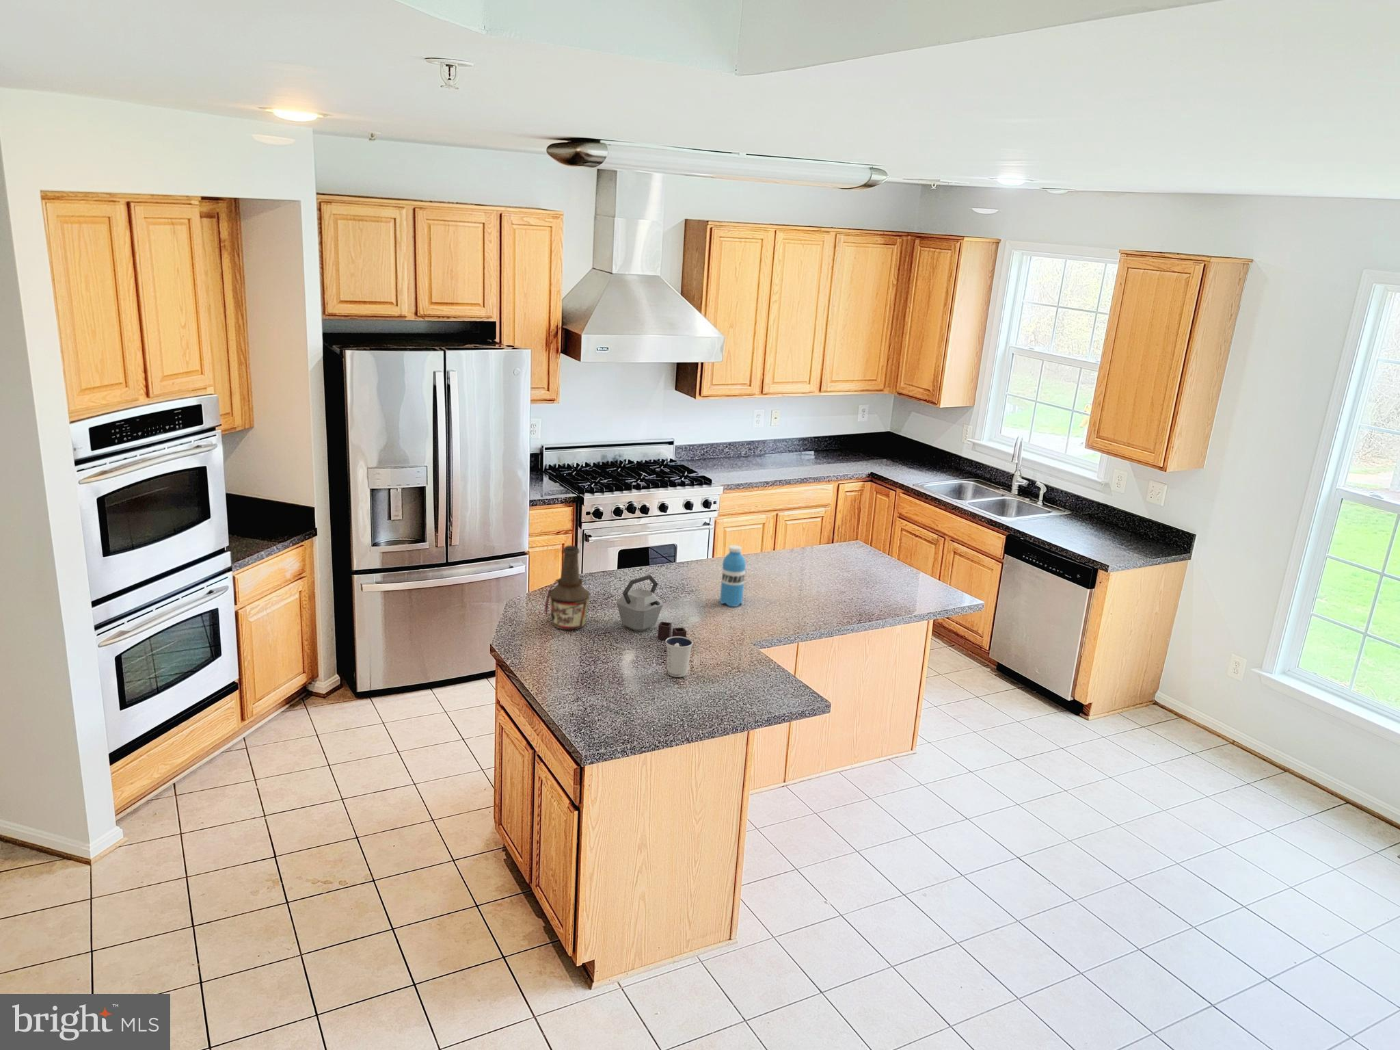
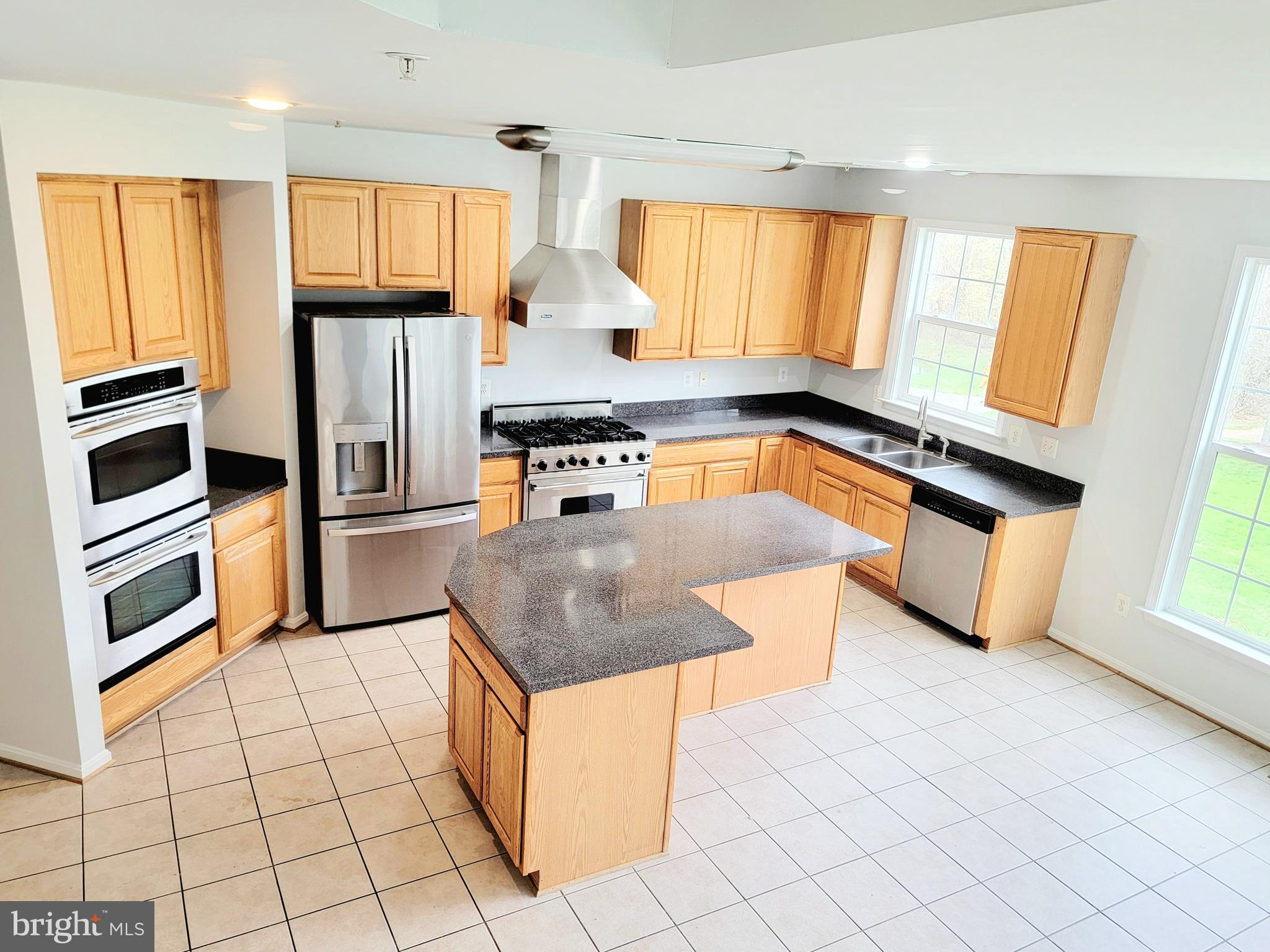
- water bottle (733, 575)
- kettle (655, 608)
- bottle (568, 586)
- dixie cup (678, 657)
